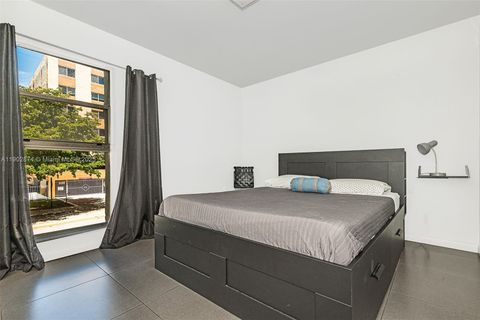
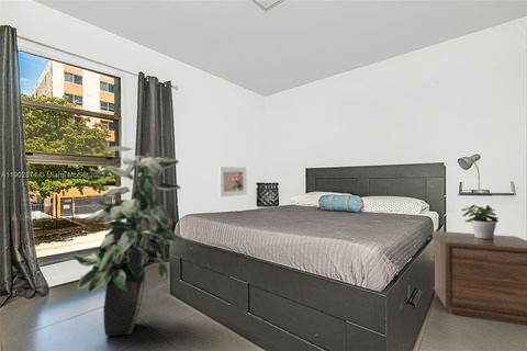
+ indoor plant (131, 235)
+ potted plant (479, 219)
+ nightstand (482, 273)
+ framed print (233, 181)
